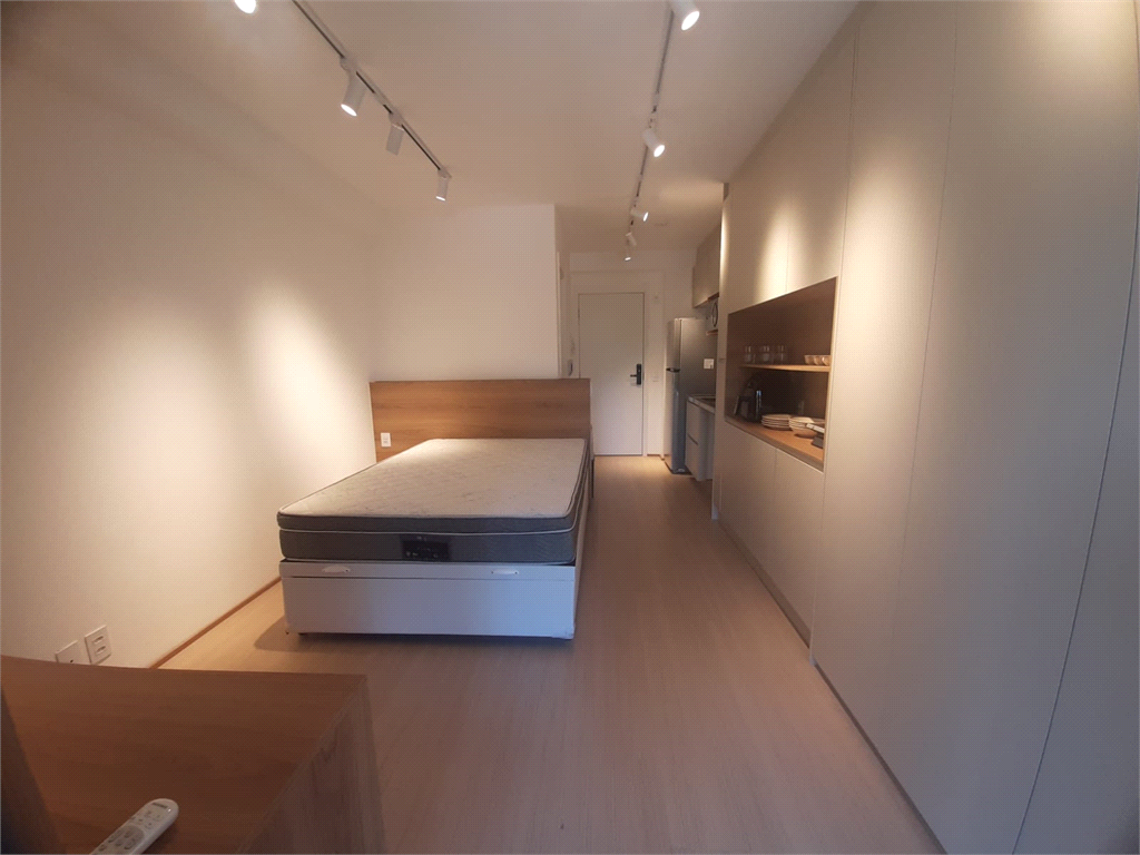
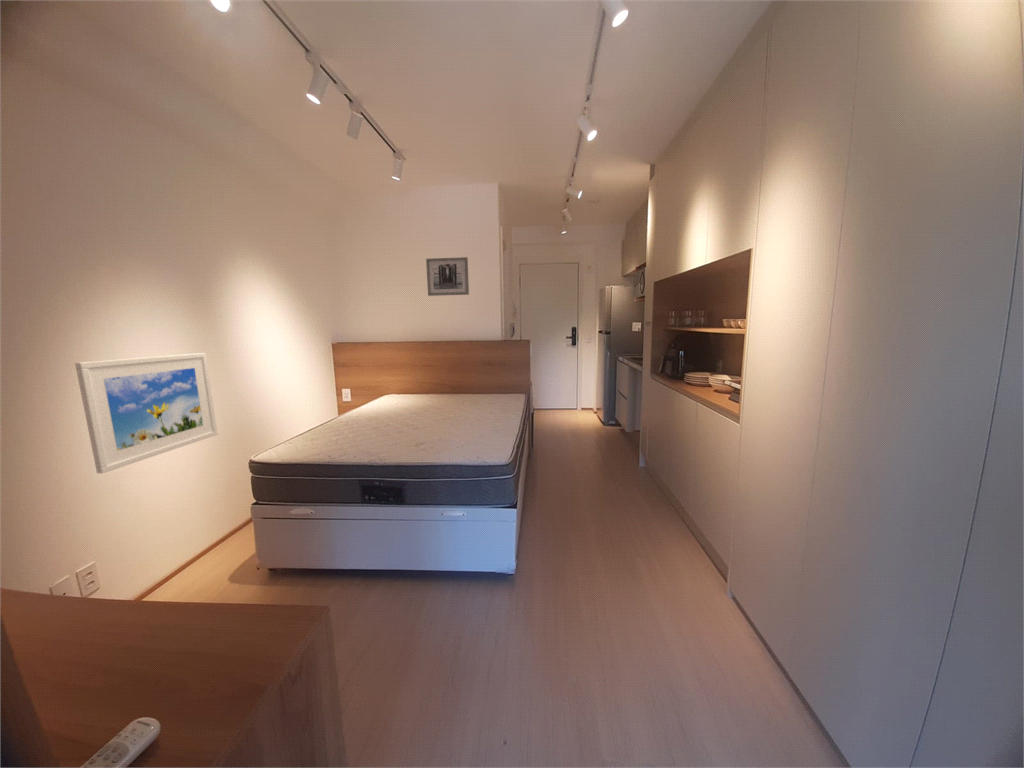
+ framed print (158, 405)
+ wall art (447, 276)
